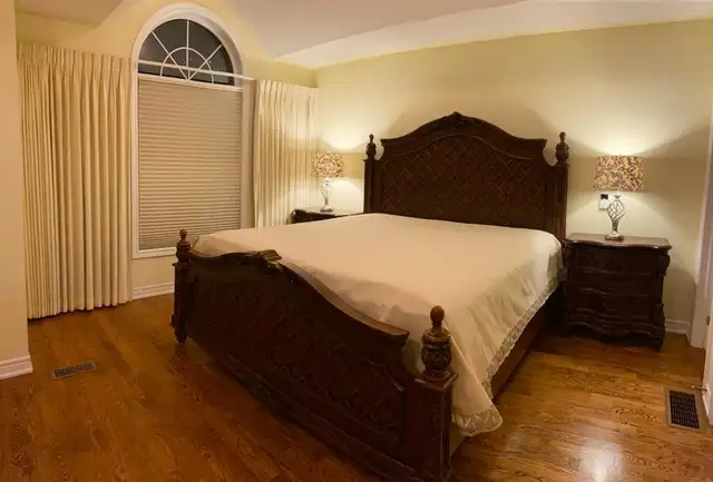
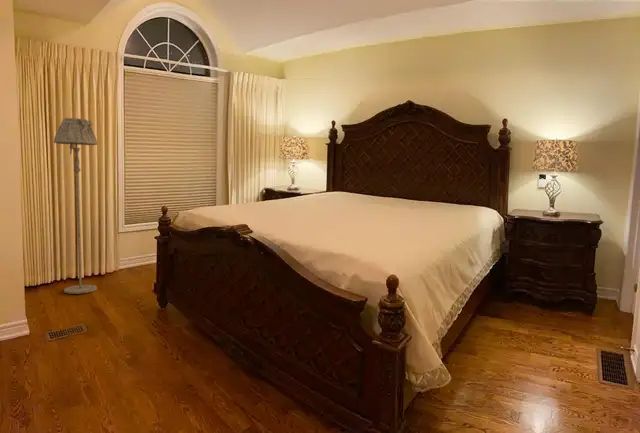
+ floor lamp (78, 206)
